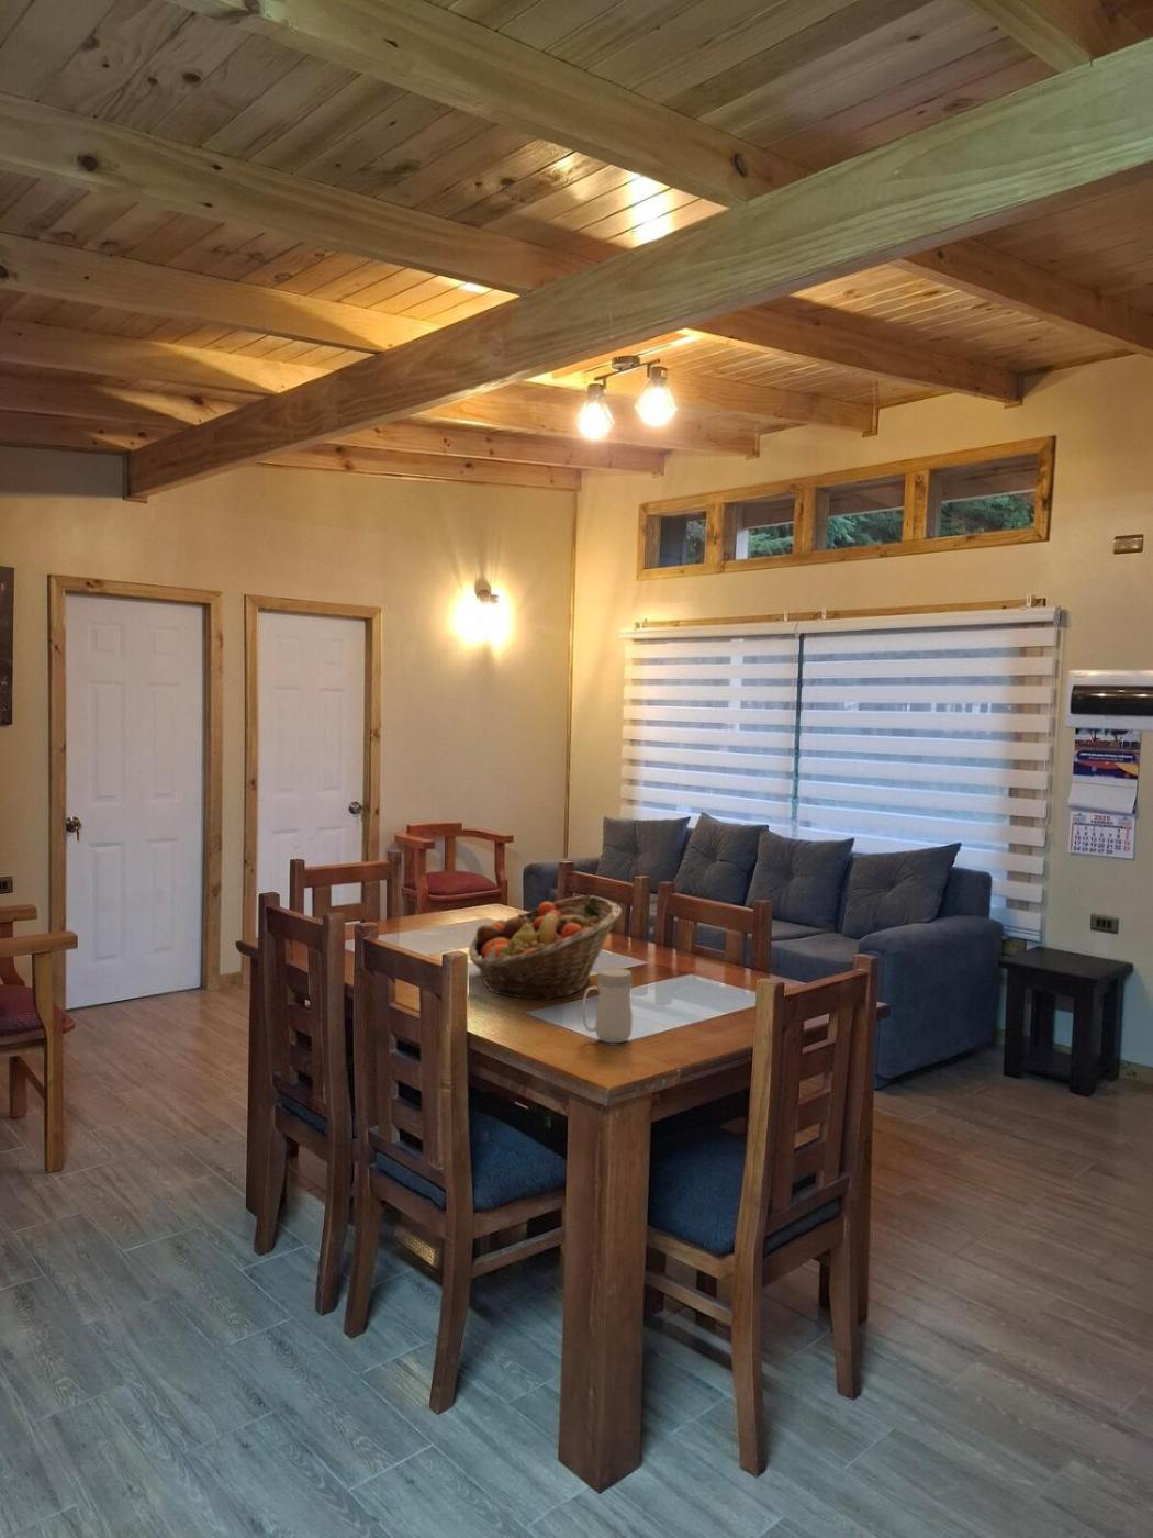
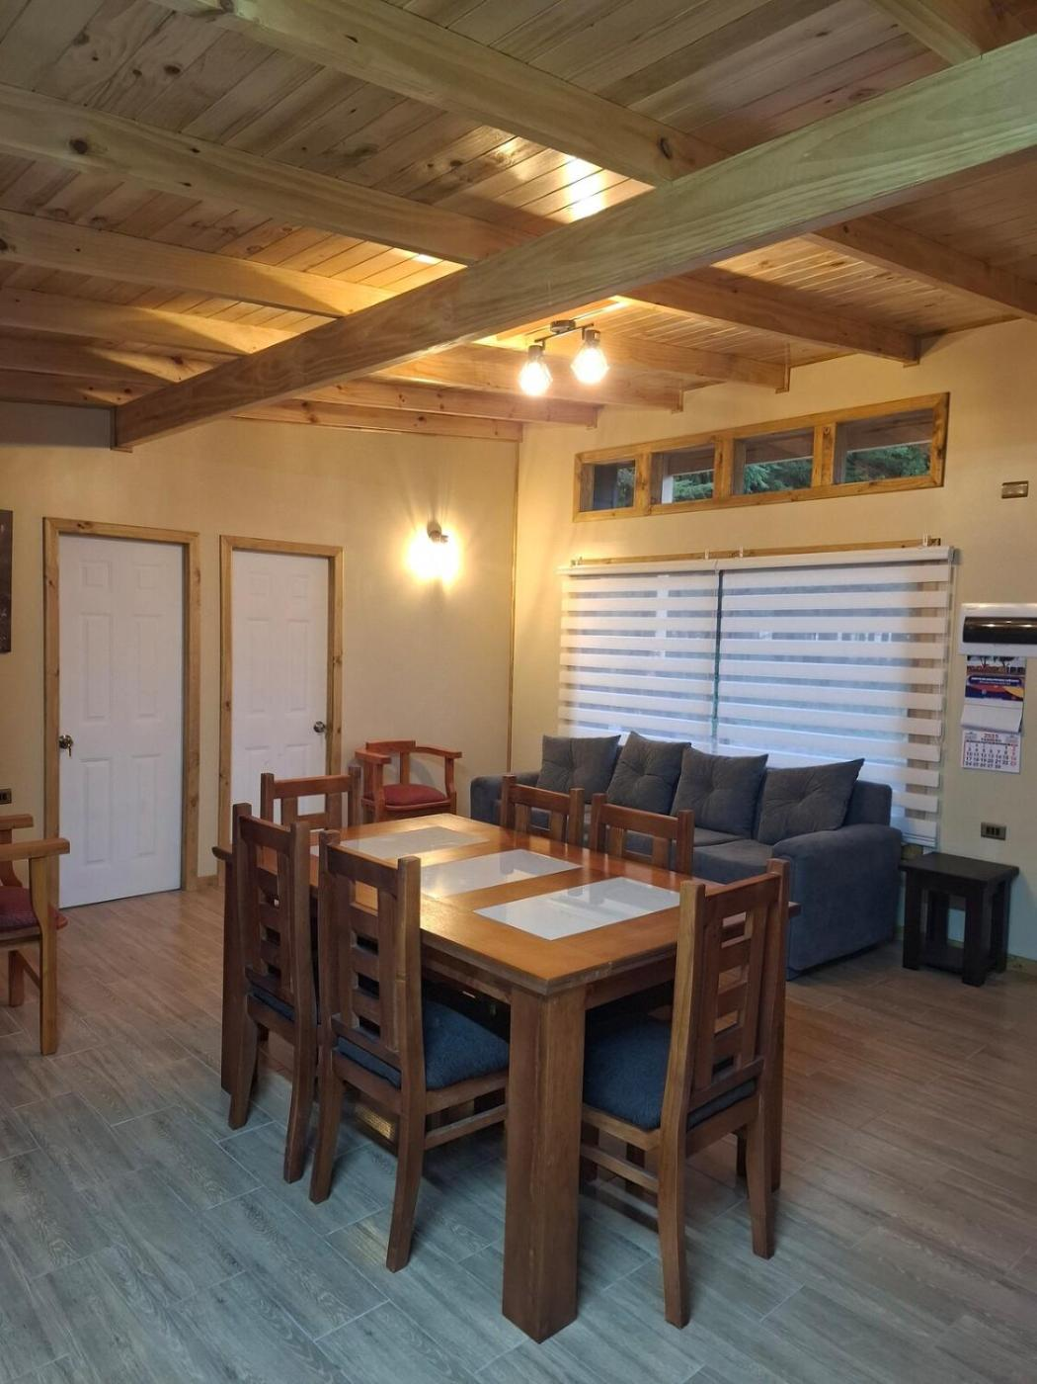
- fruit basket (544, 942)
- mug (607, 1005)
